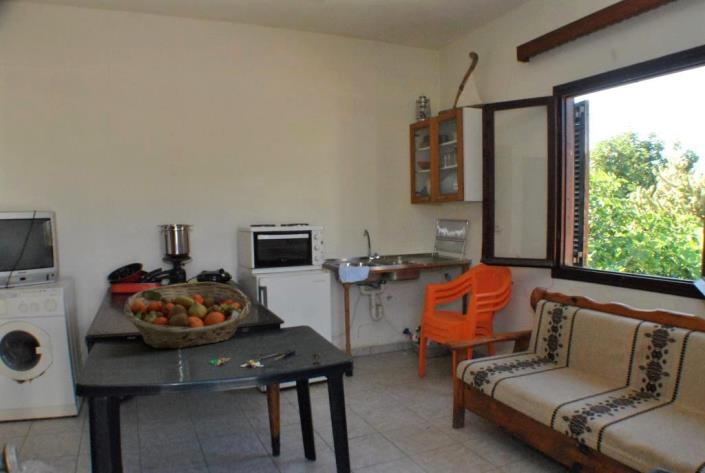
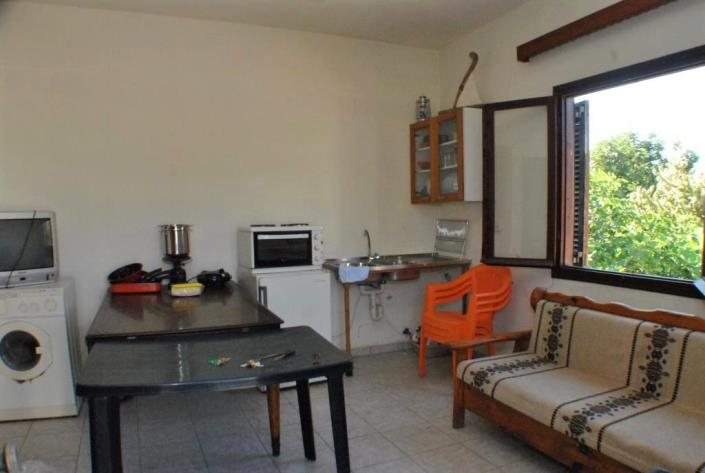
- fruit basket (190, 313)
